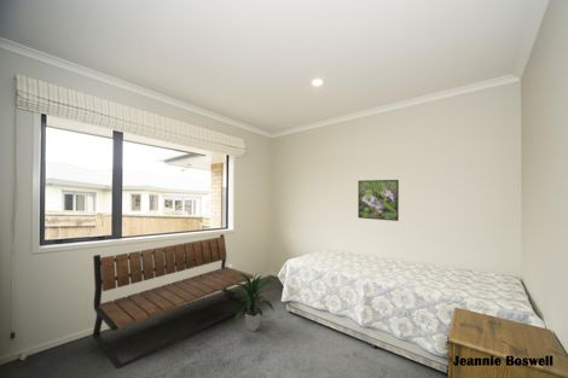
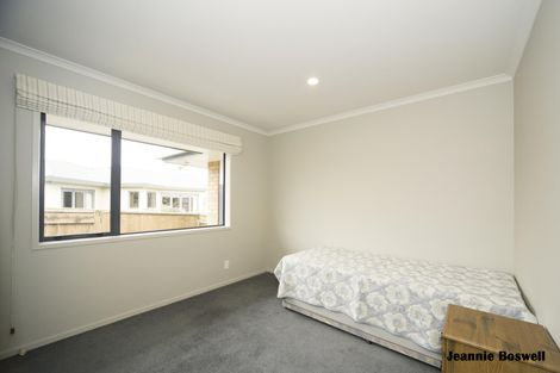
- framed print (377, 199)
- bench (185, 283)
- indoor plant (250, 298)
